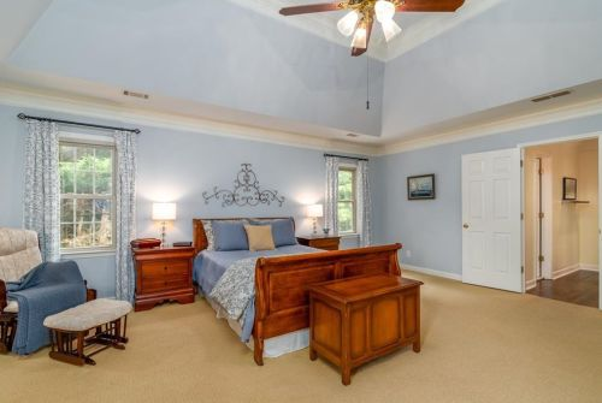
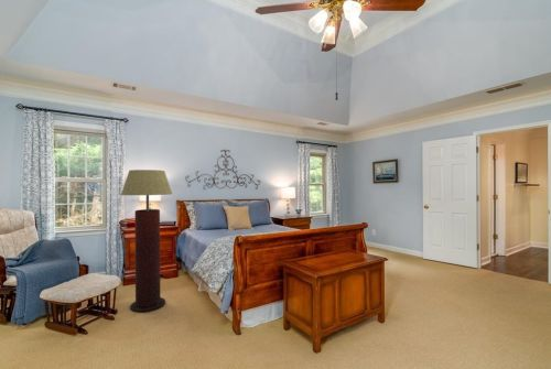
+ floor lamp (148, 238)
